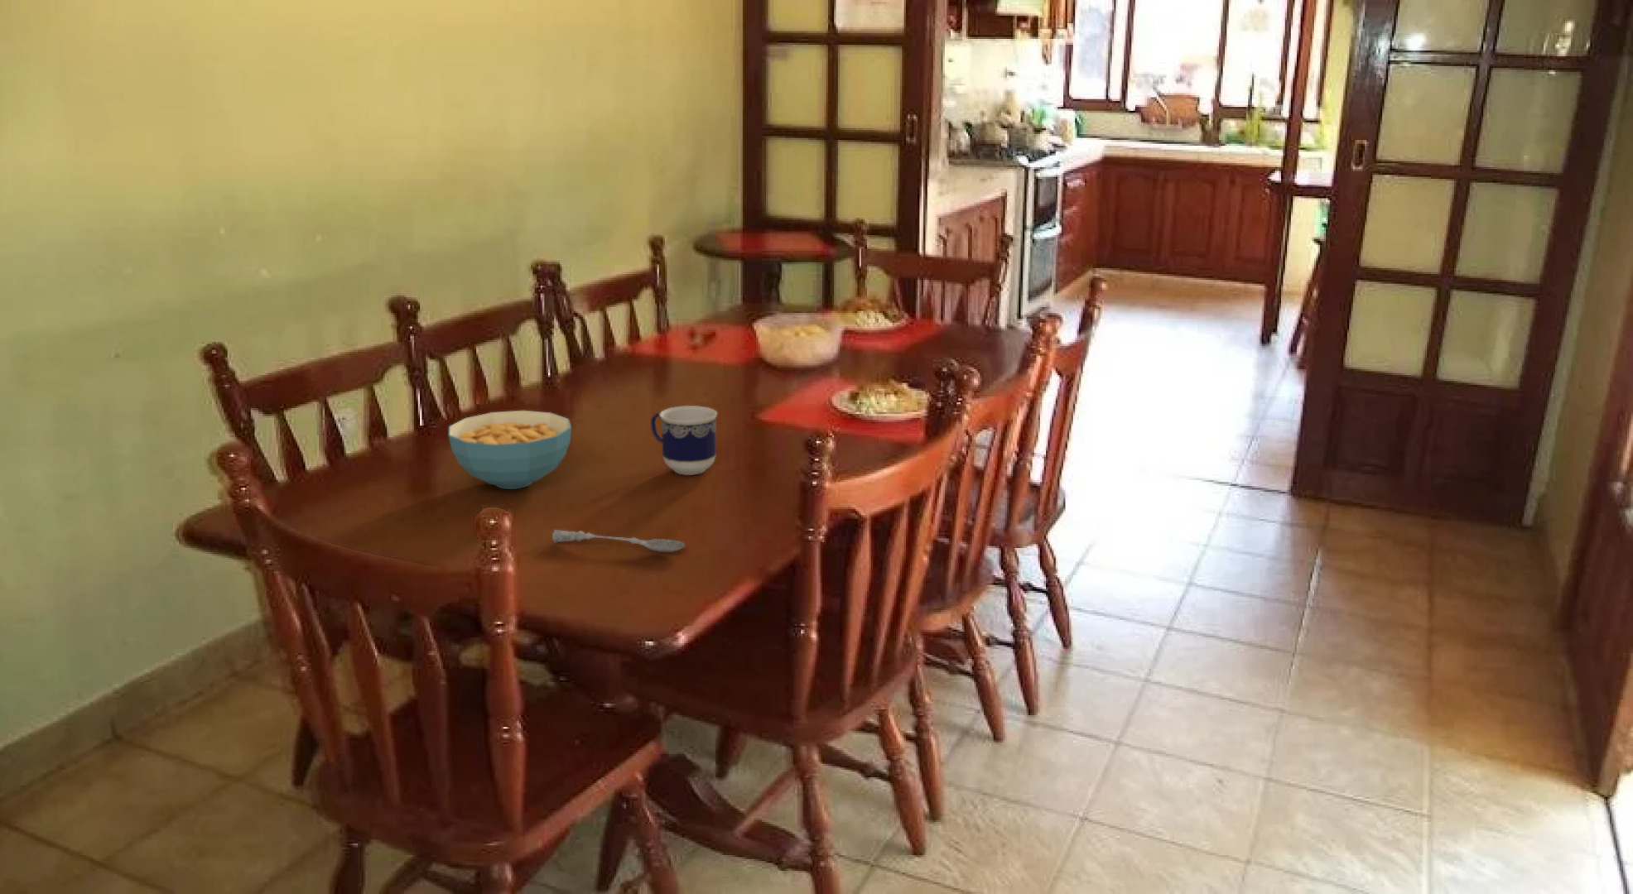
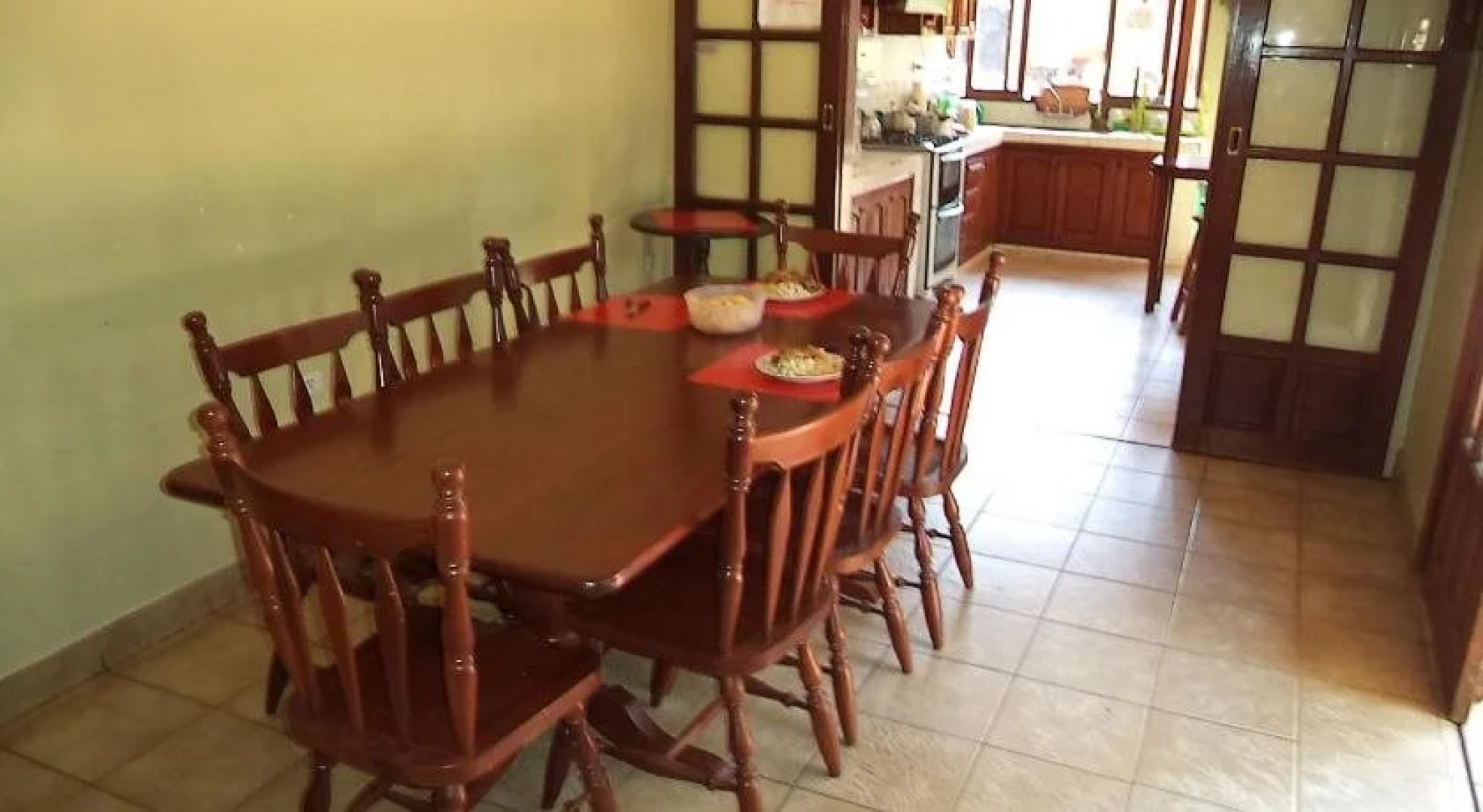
- cereal bowl (512, 455)
- cup (682, 440)
- soupspoon (619, 538)
